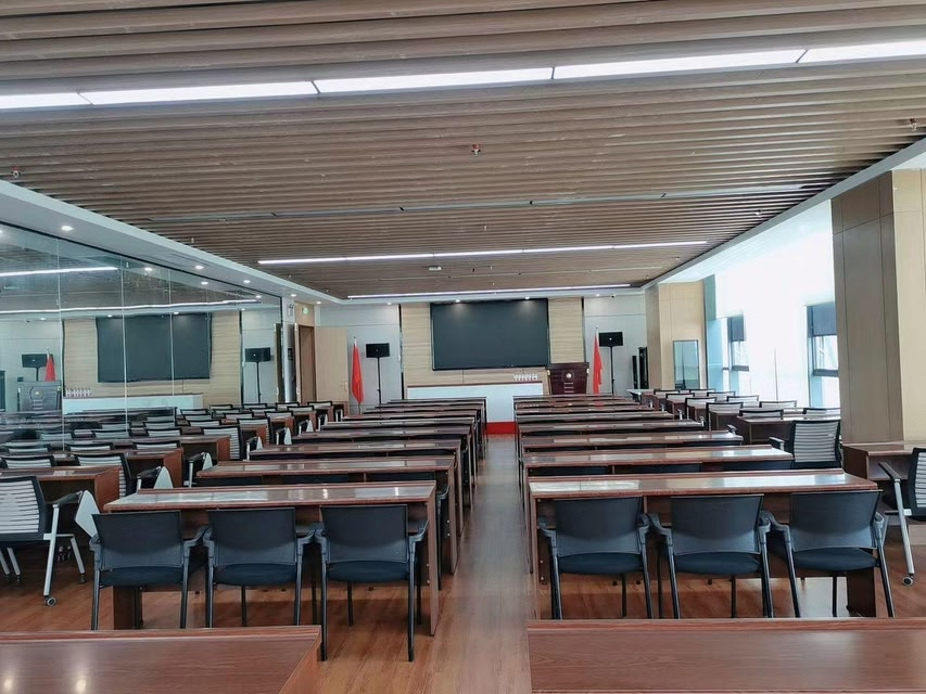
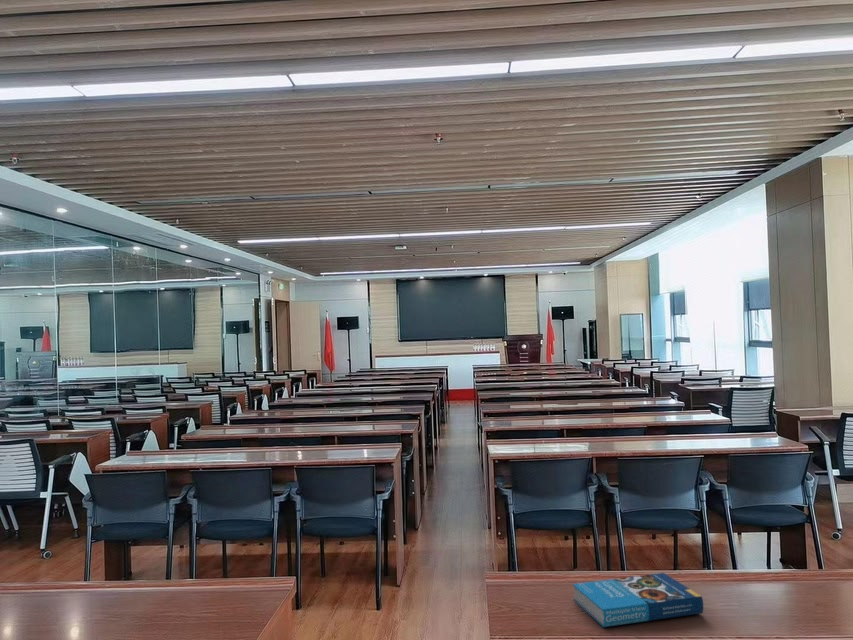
+ book (636, 598)
